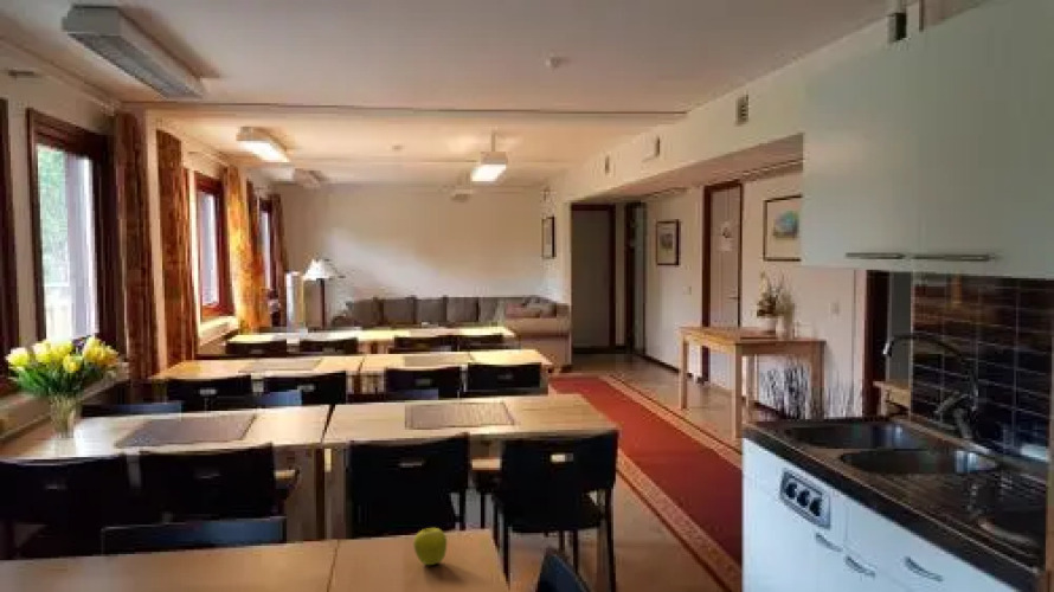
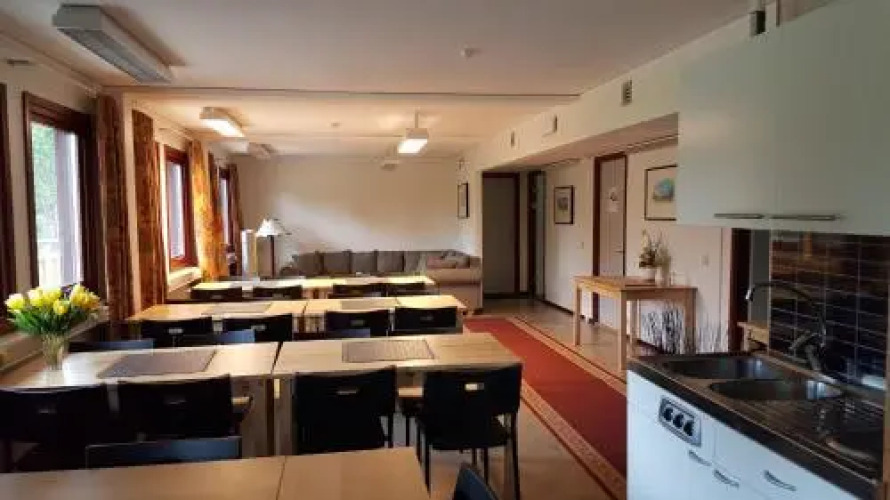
- fruit (430, 545)
